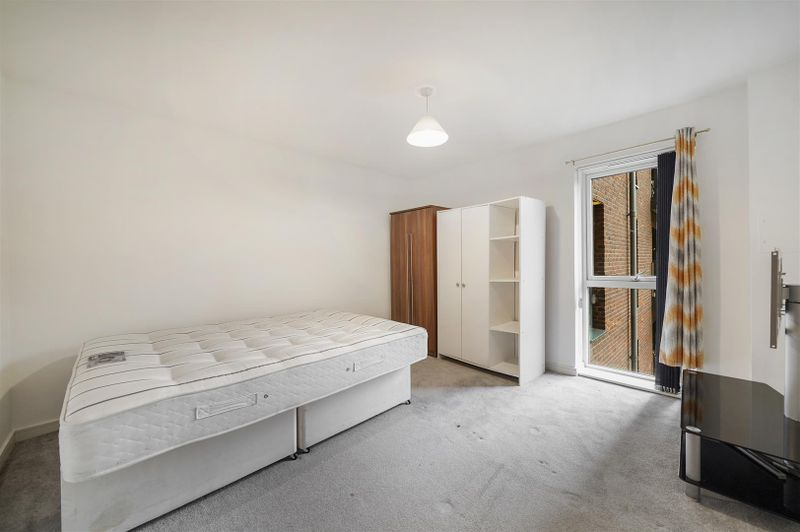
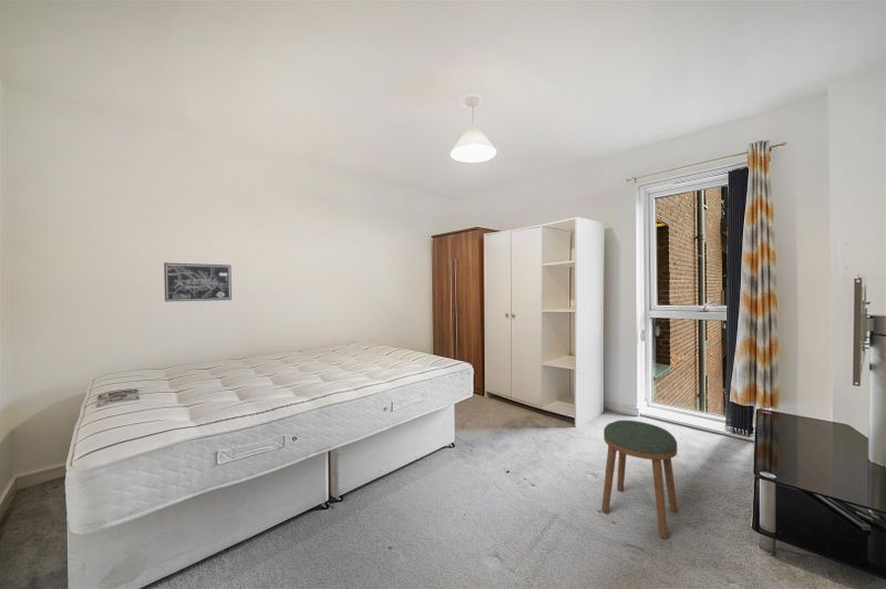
+ wall art (199, 282)
+ stool (639, 457)
